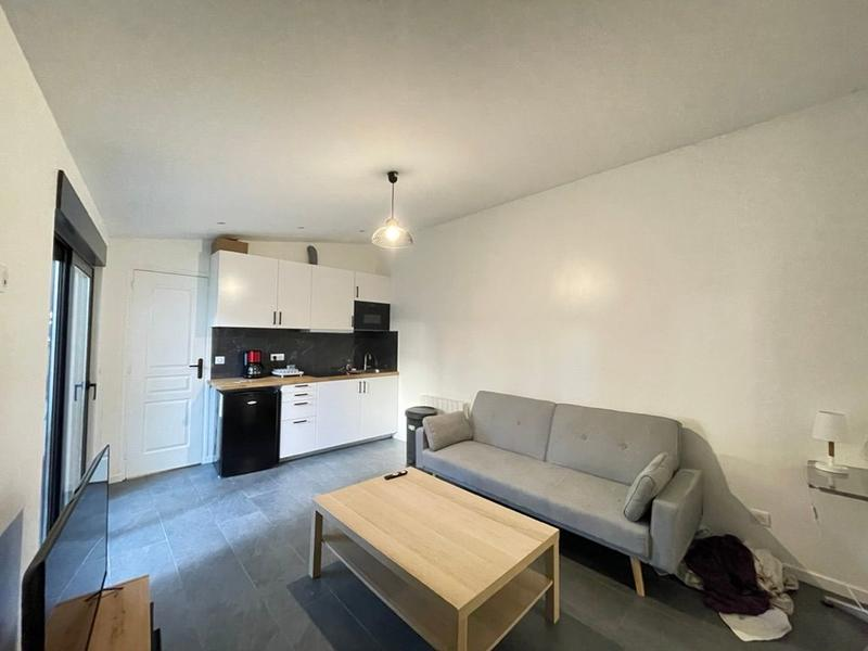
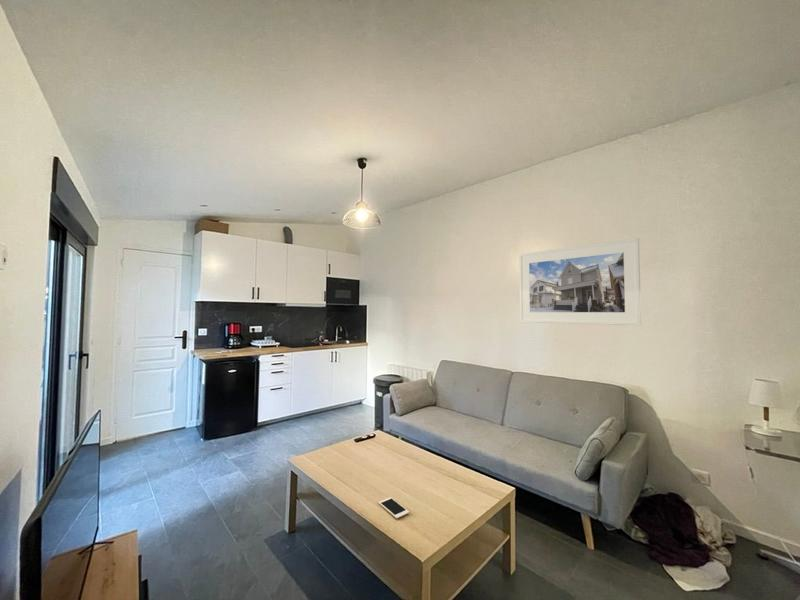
+ cell phone (393, 507)
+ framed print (572, 285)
